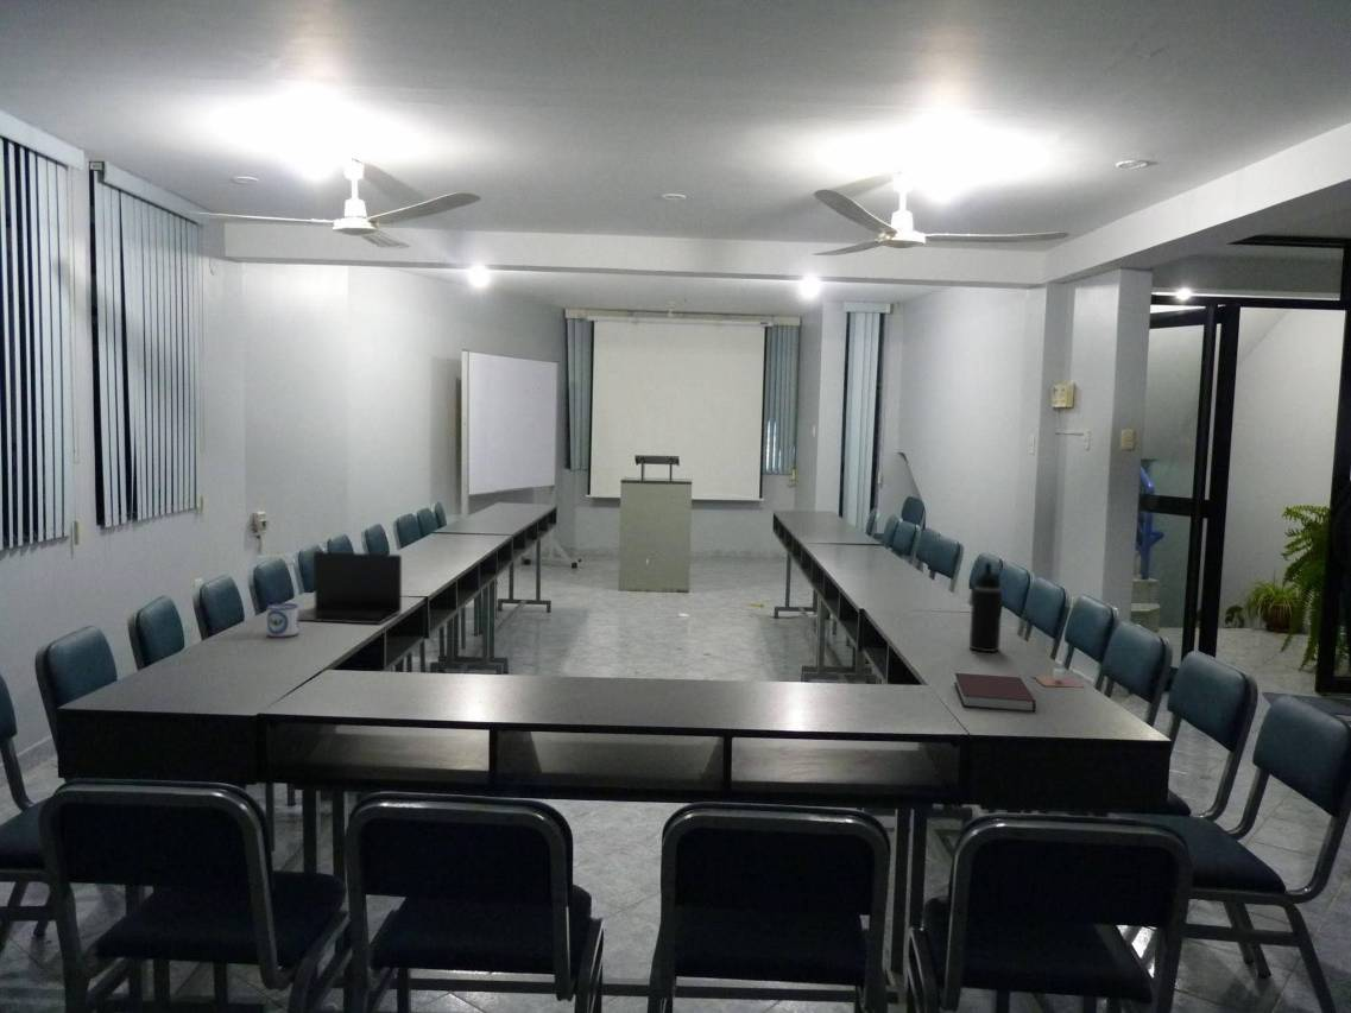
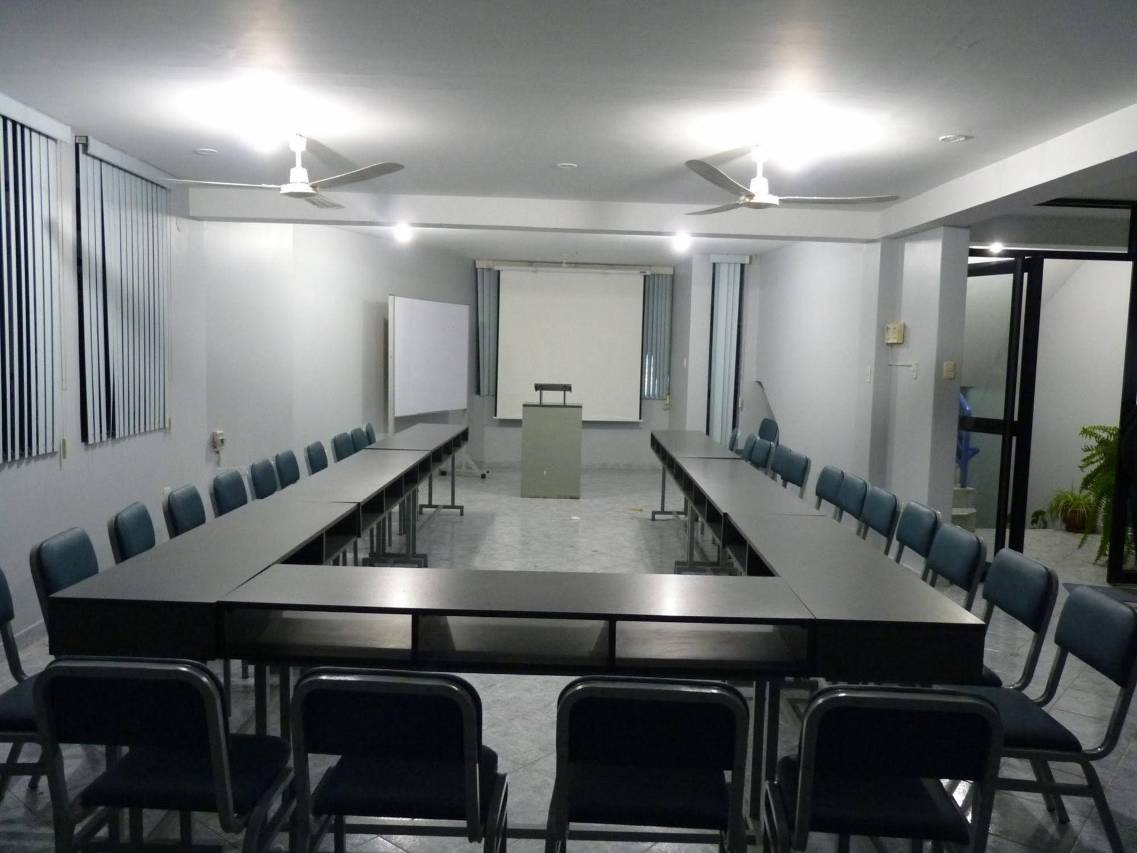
- laptop (346, 587)
- cup (1058, 672)
- water bottle (986, 607)
- notebook (992, 691)
- mug (283, 619)
